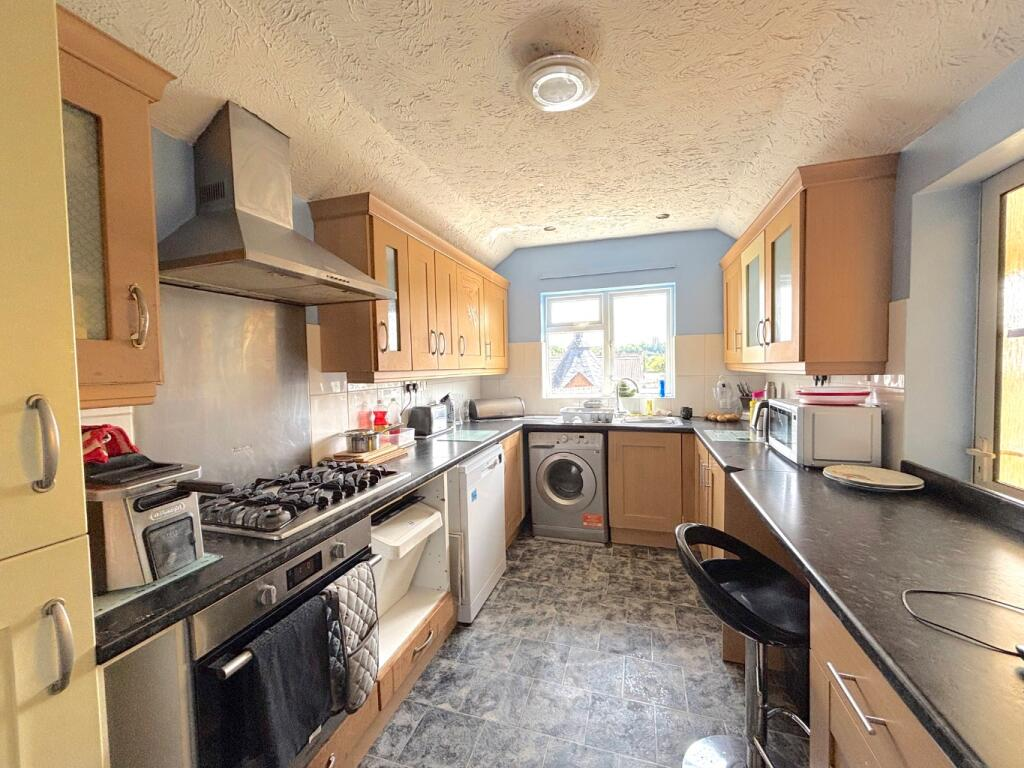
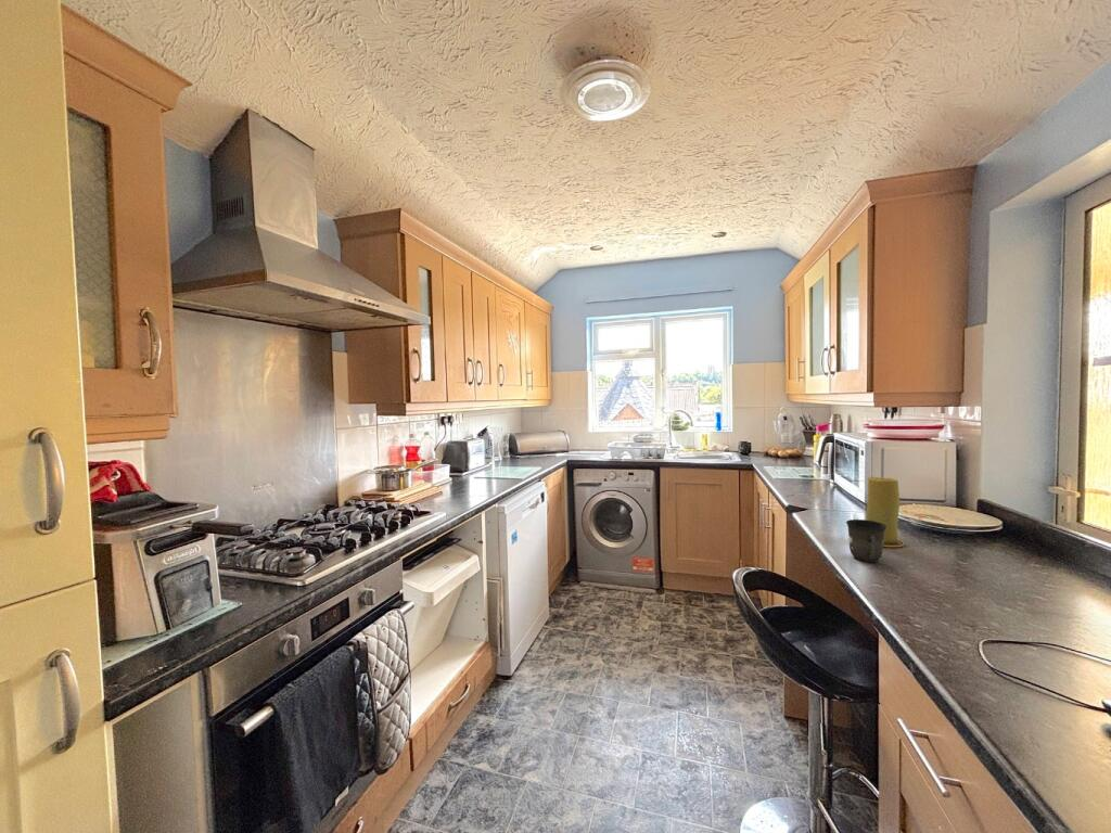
+ mug (867, 542)
+ candle (881, 509)
